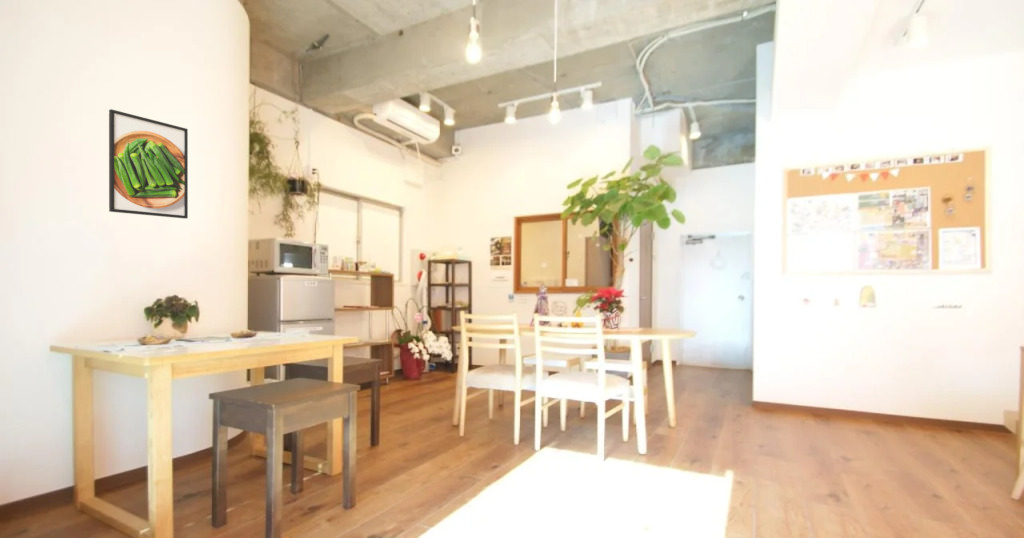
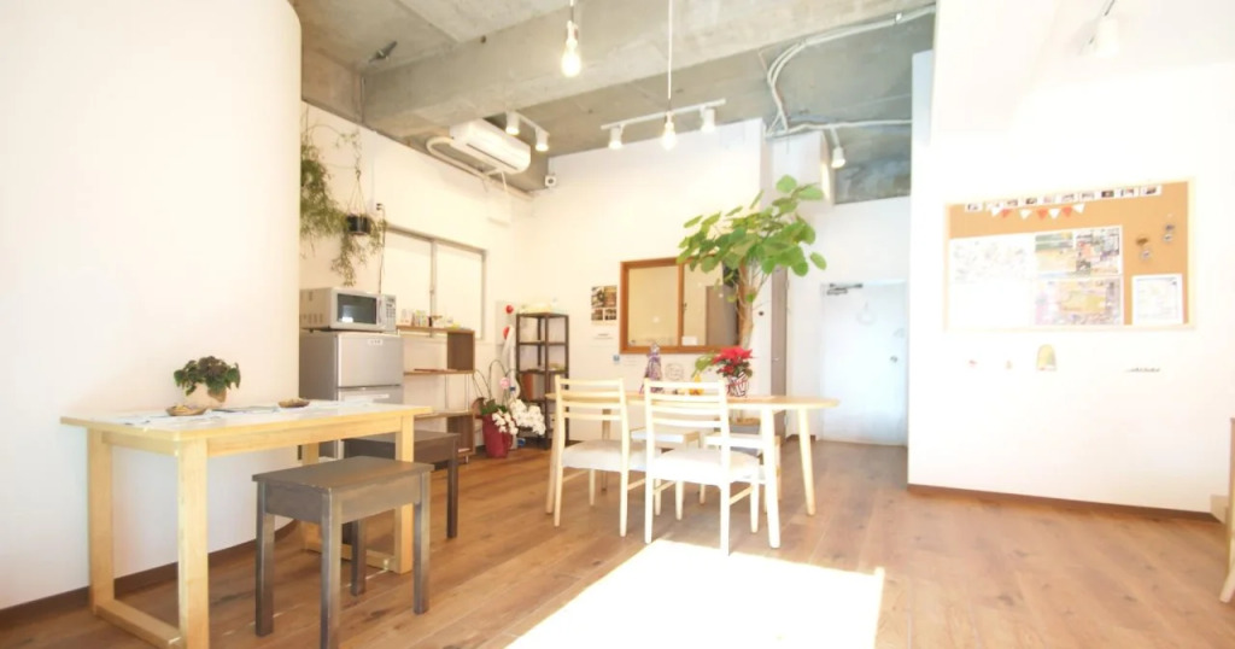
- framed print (150, 167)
